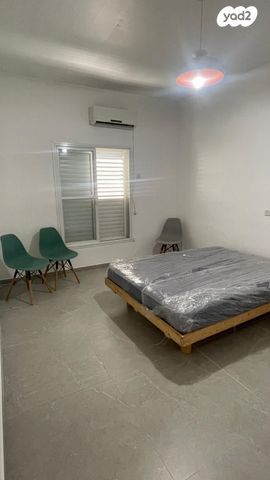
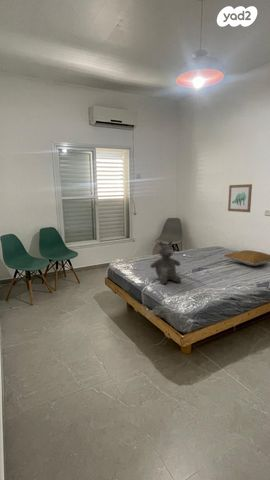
+ teddy bear (167, 261)
+ pillow (249, 257)
+ wall art (239, 198)
